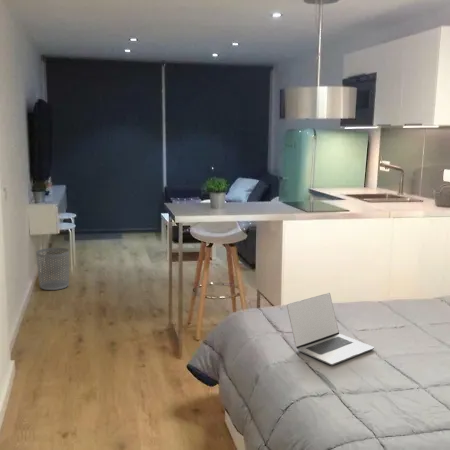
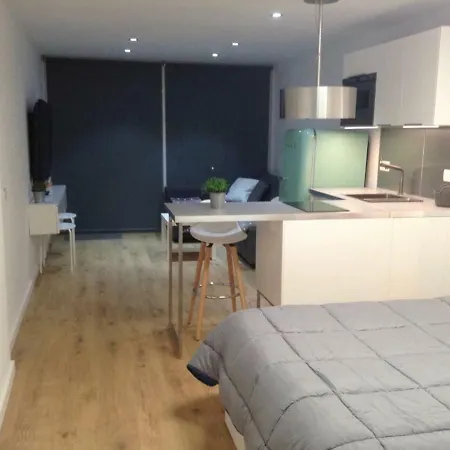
- waste bin (53, 268)
- laptop (330, 326)
